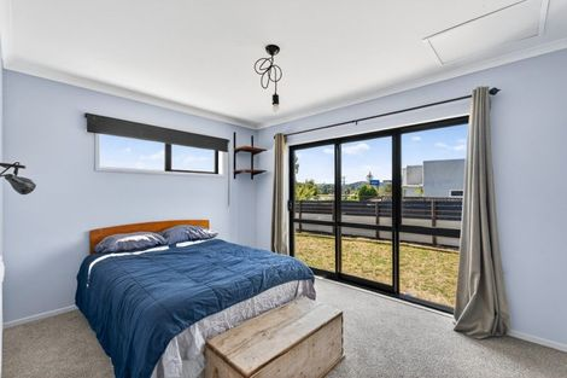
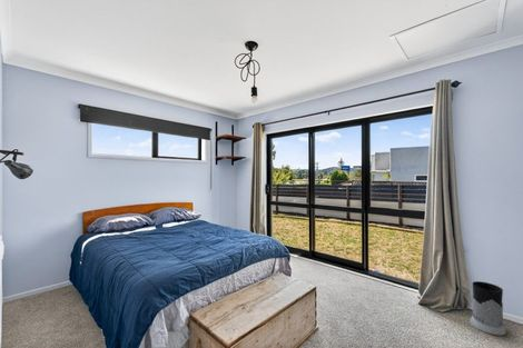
+ air purifier (484, 304)
